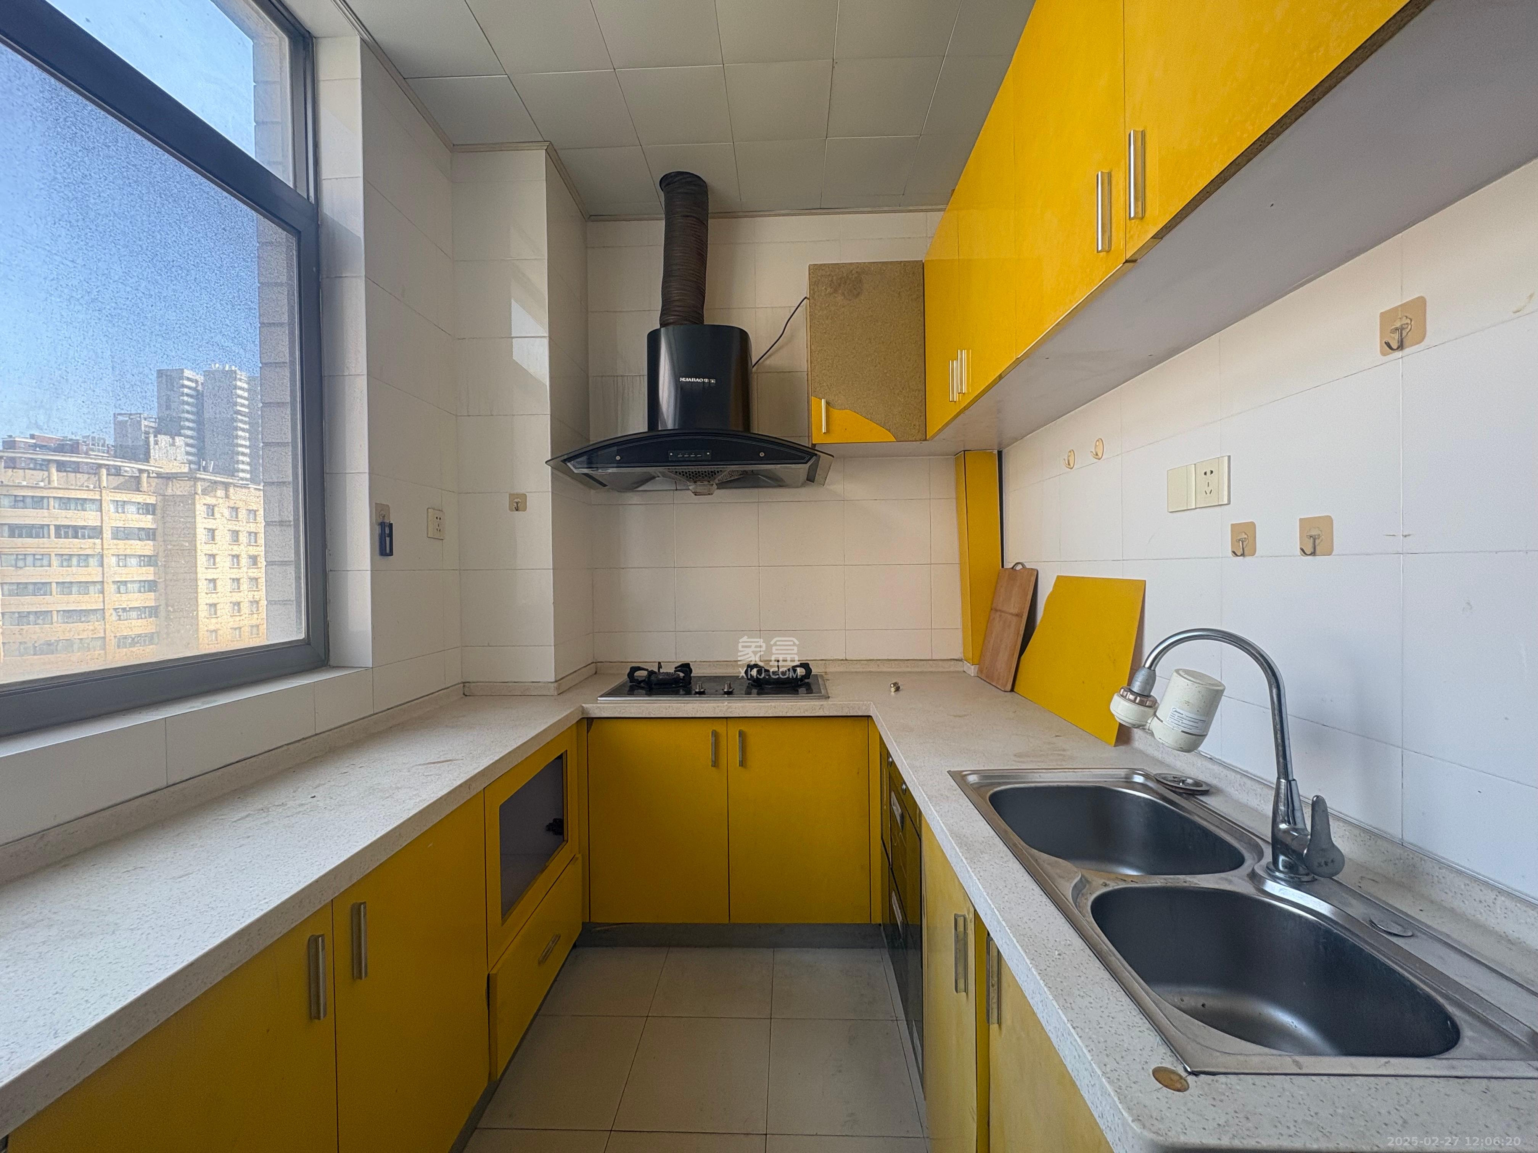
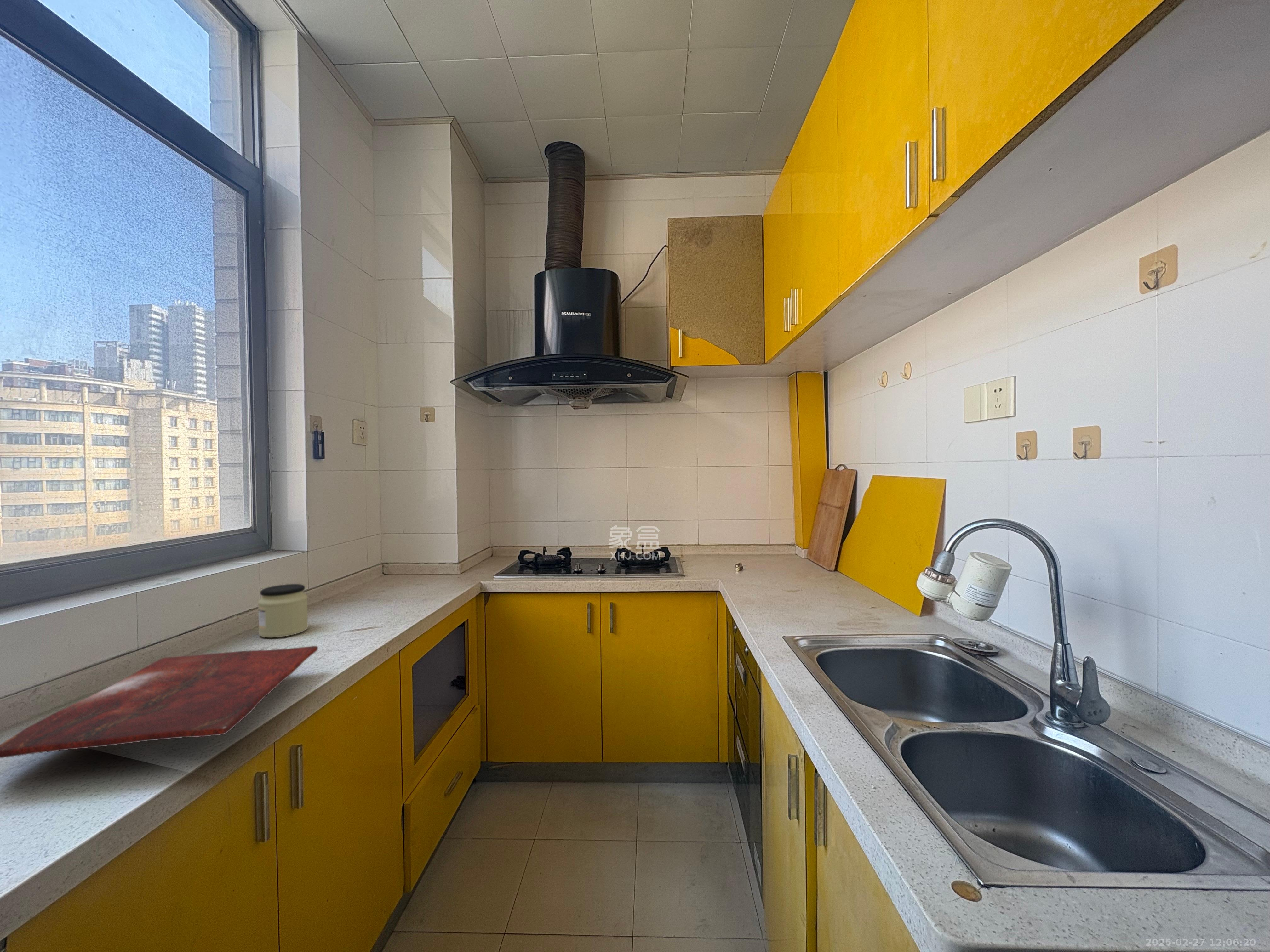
+ jar (283, 609)
+ cutting board (190, 702)
